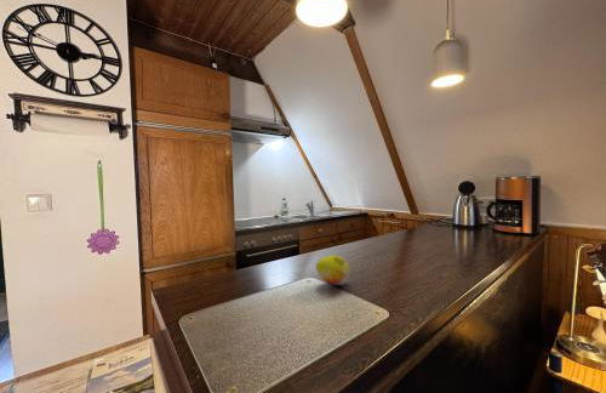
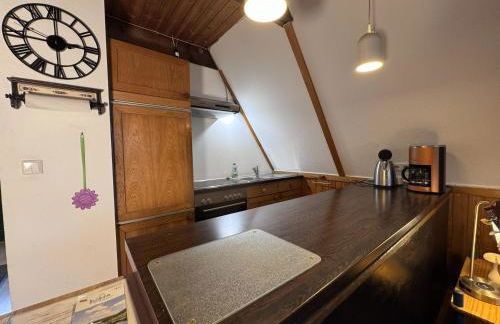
- fruit (333, 270)
